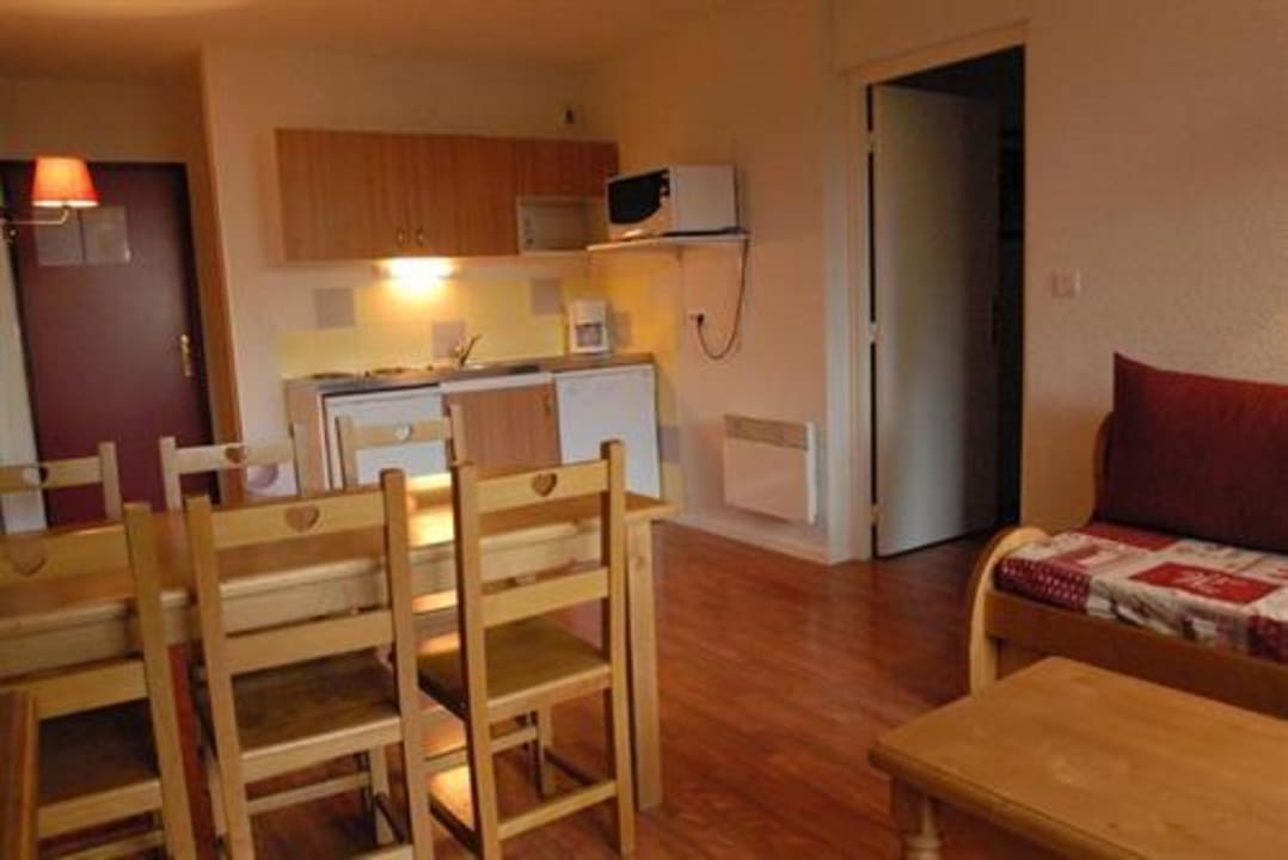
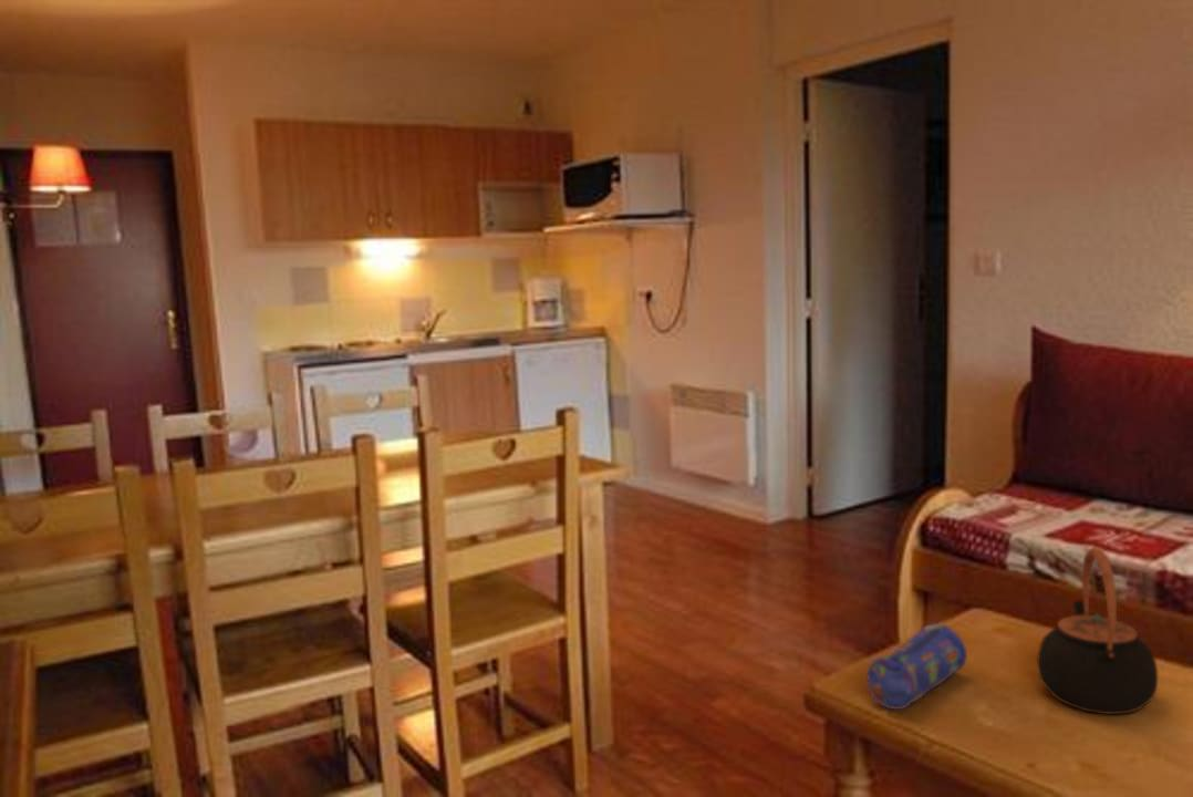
+ pencil case (919, 662)
+ teapot (1093, 619)
